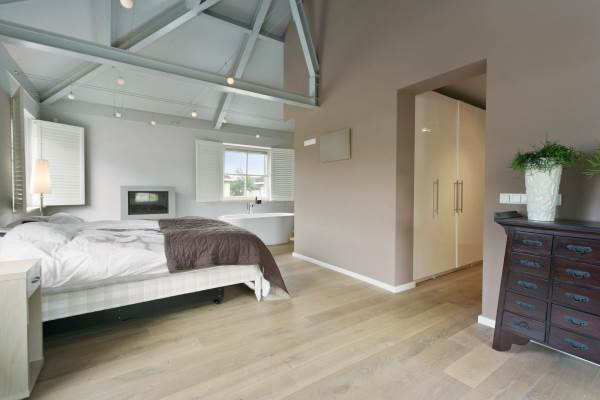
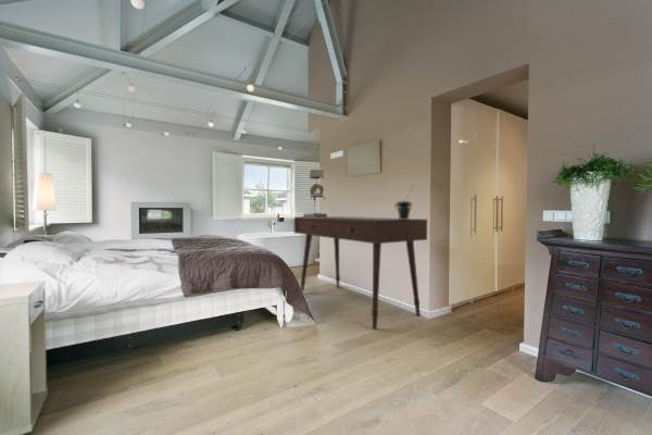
+ table lamp (315, 194)
+ desk (338, 260)
+ potted plant (403, 202)
